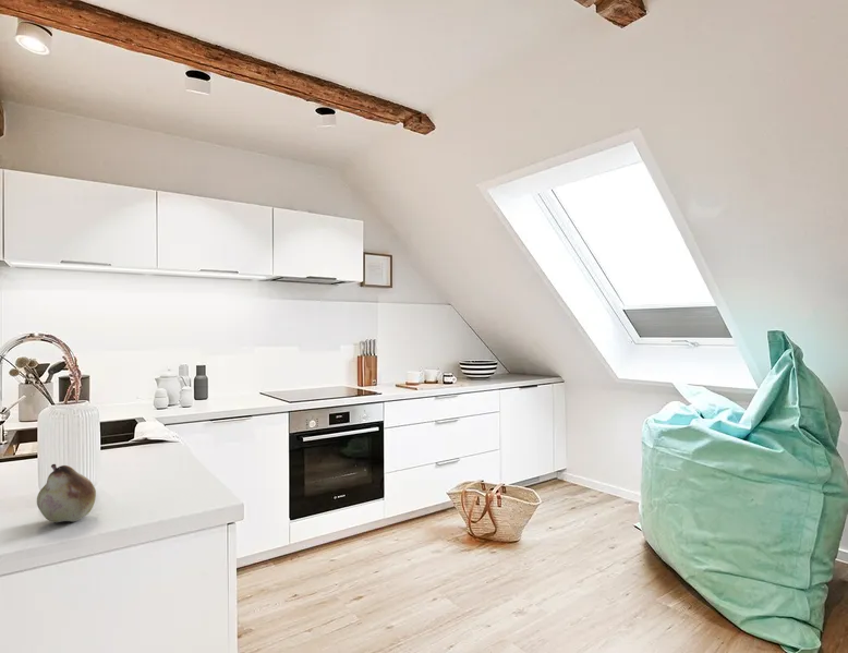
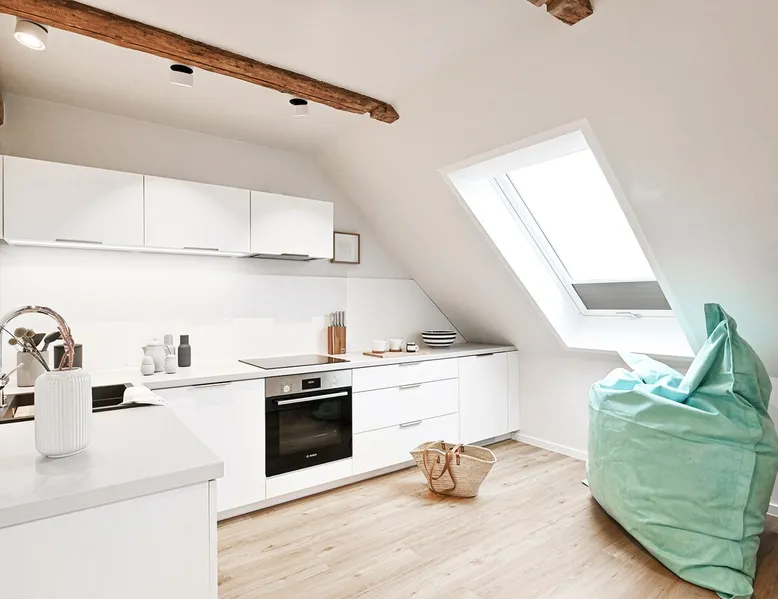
- fruit (68, 489)
